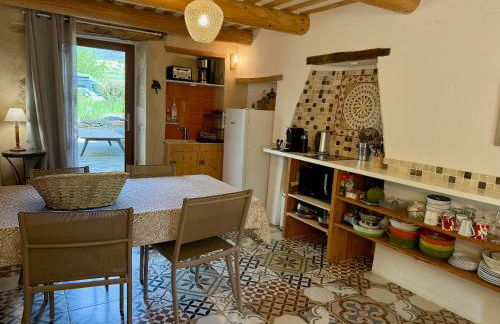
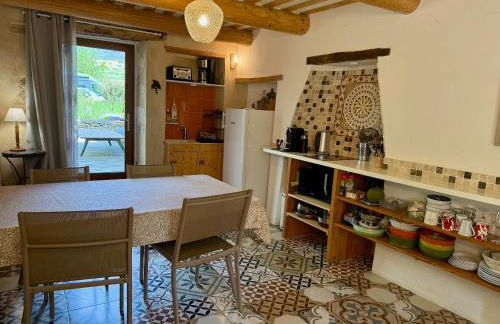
- fruit basket (82, 185)
